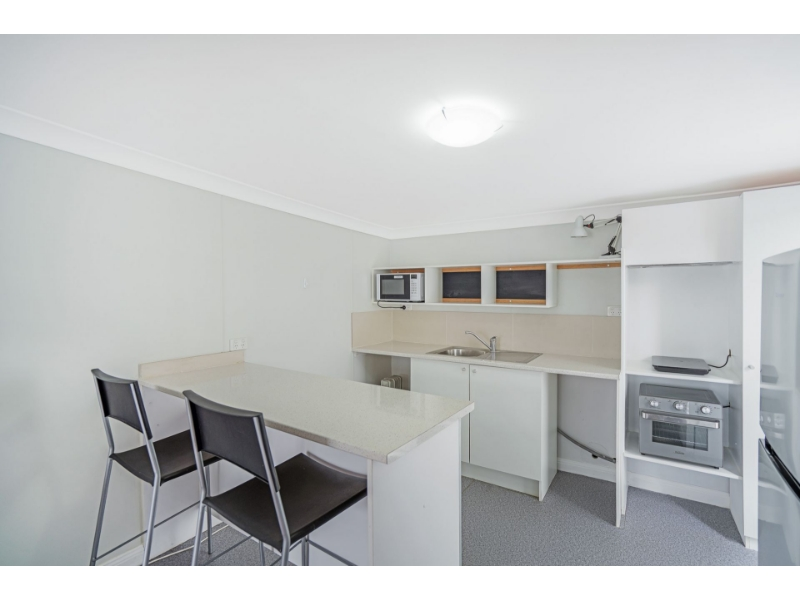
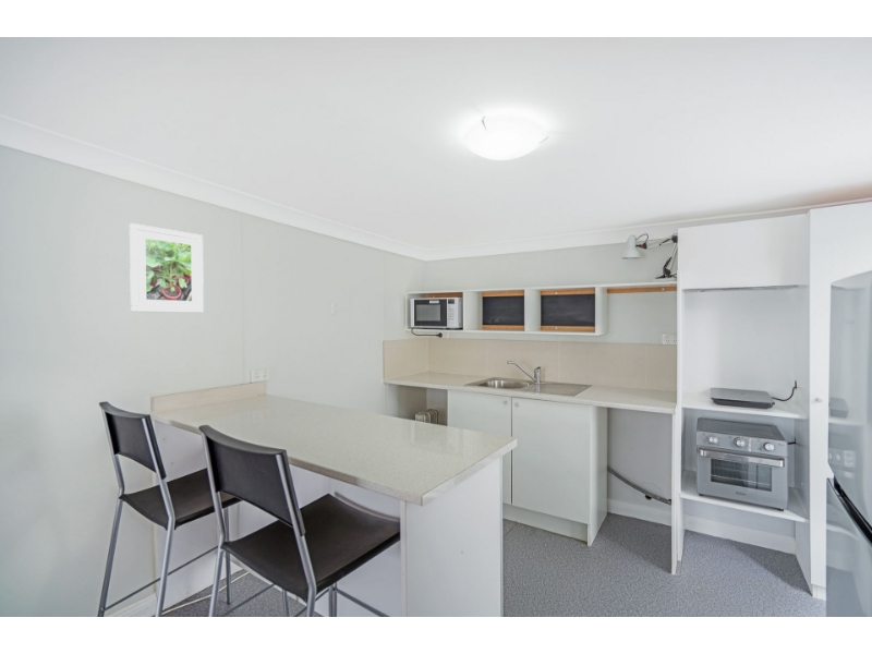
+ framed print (169, 270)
